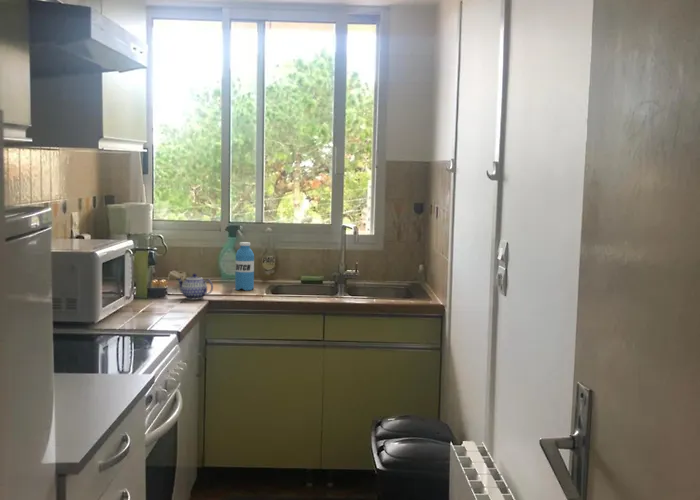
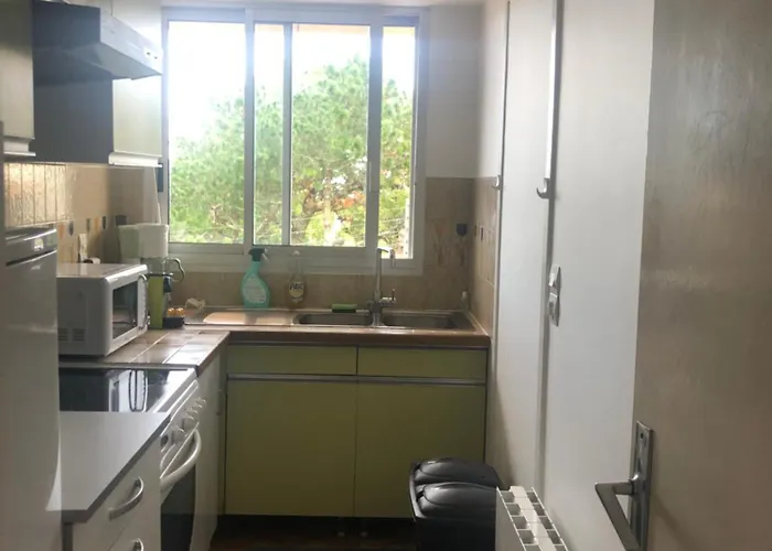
- teapot (194, 286)
- water bottle (244, 265)
